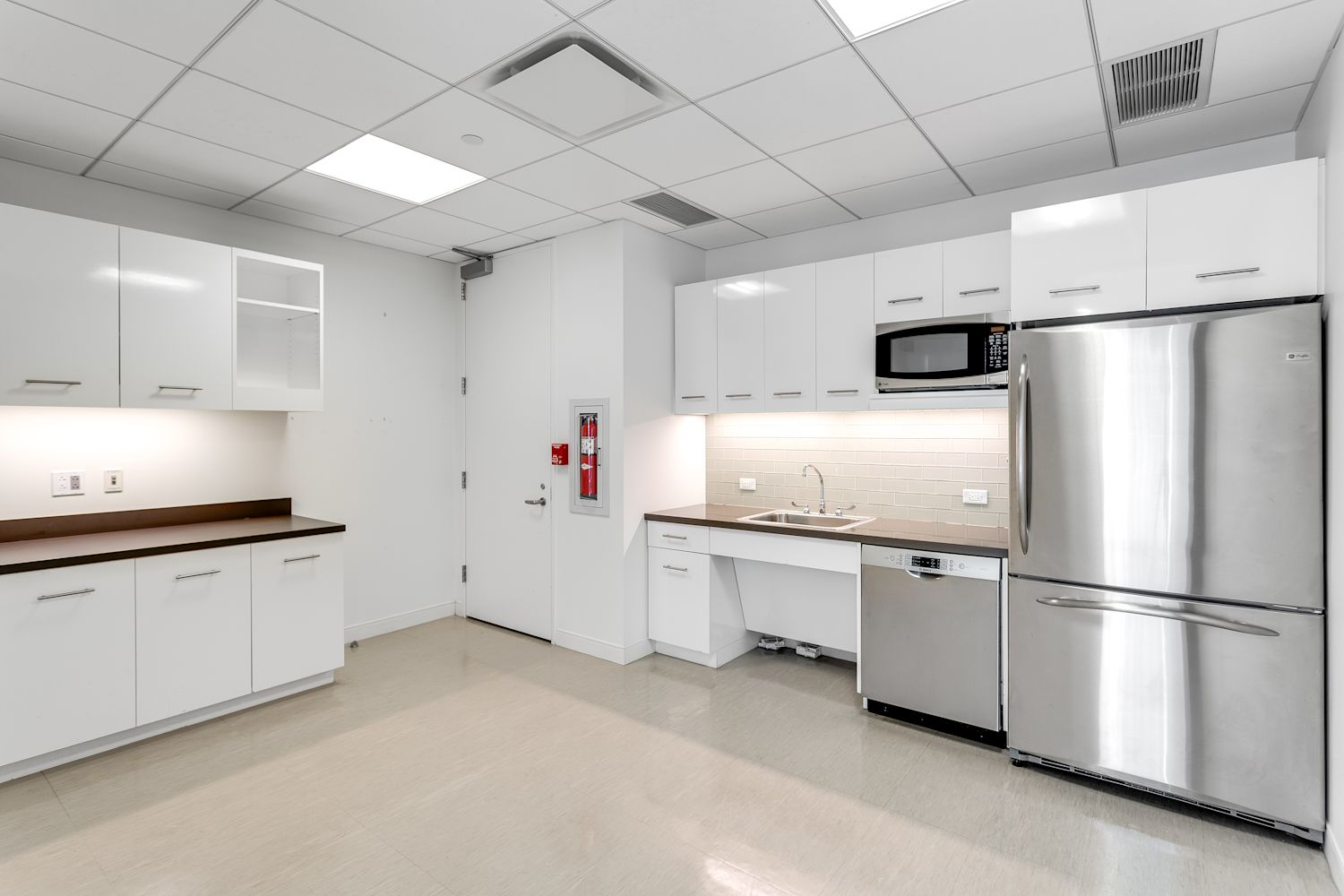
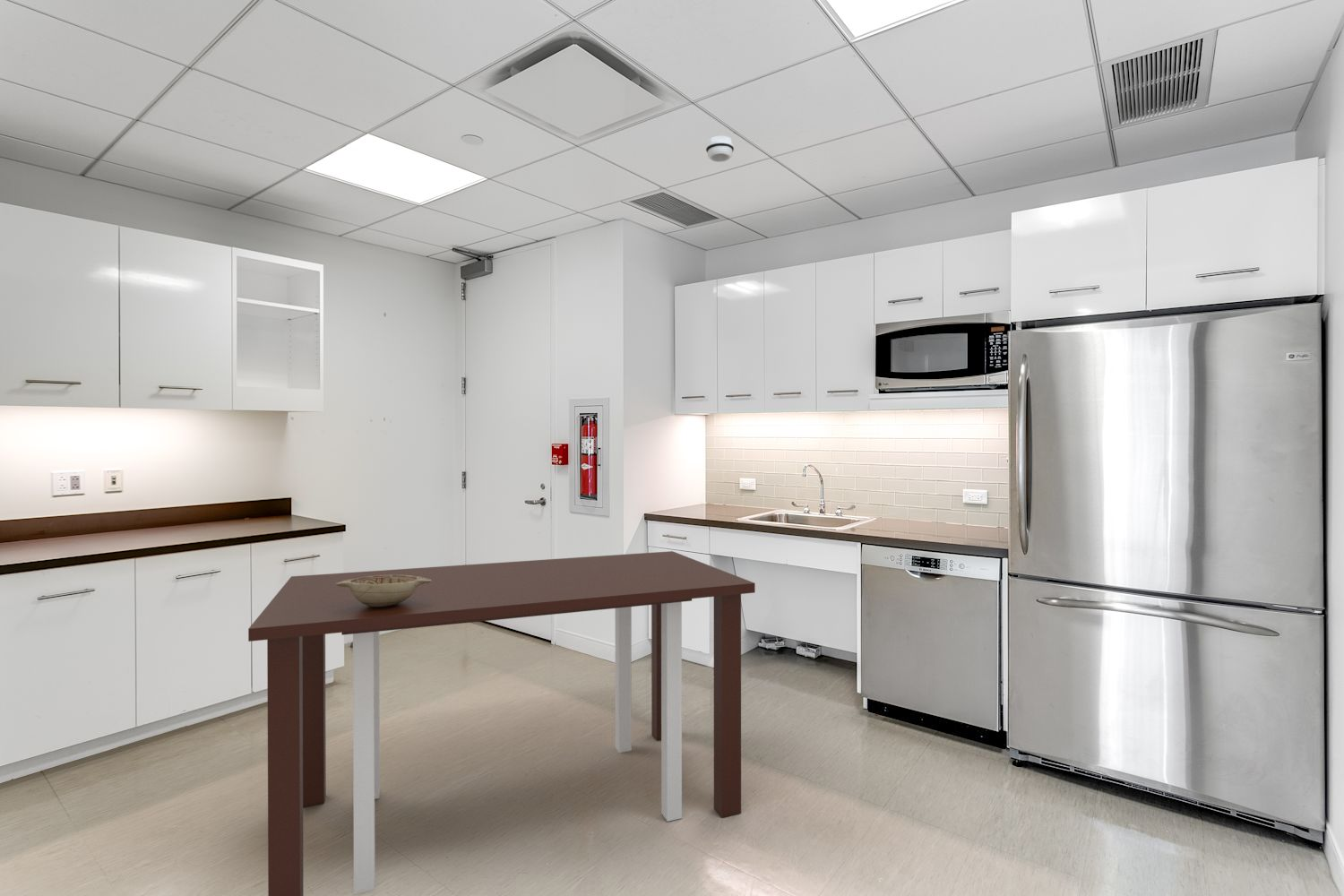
+ dining table (508, 618)
+ decorative bowl (384, 590)
+ smoke detector (719, 149)
